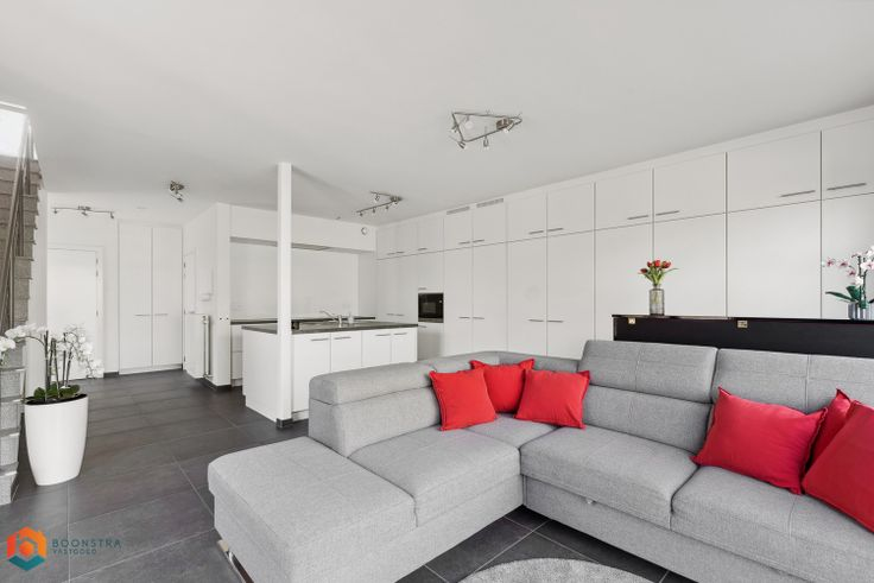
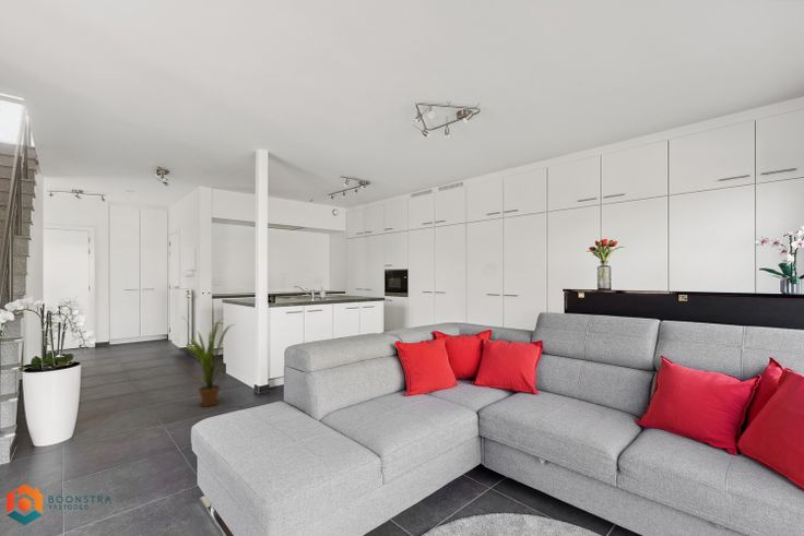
+ house plant (214, 359)
